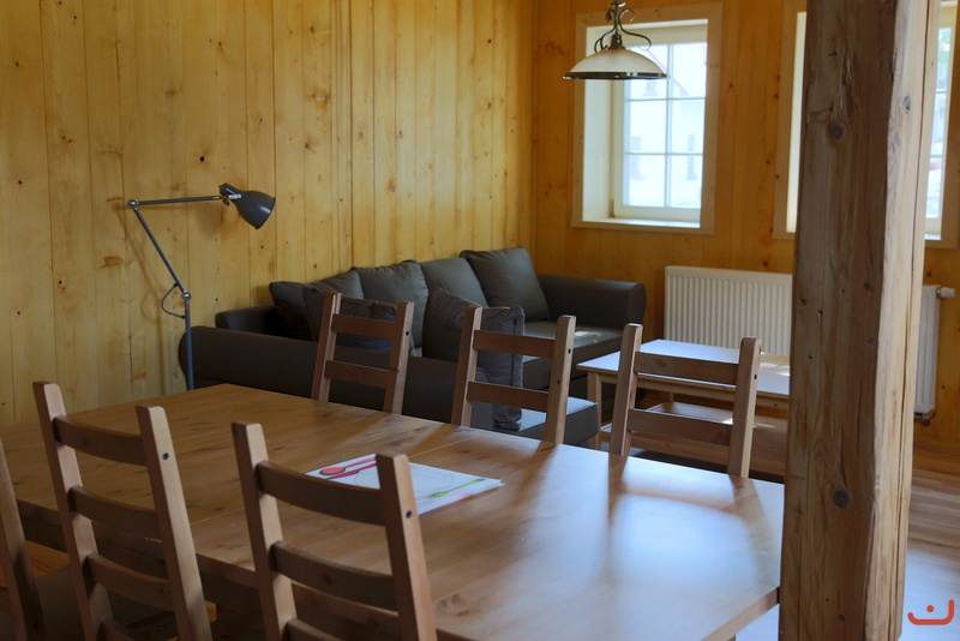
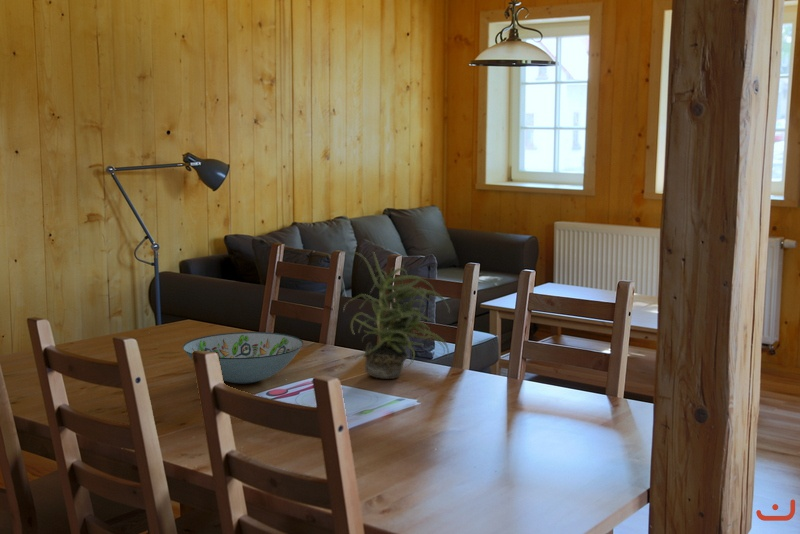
+ decorative bowl (244, 362)
+ potted plant (390, 313)
